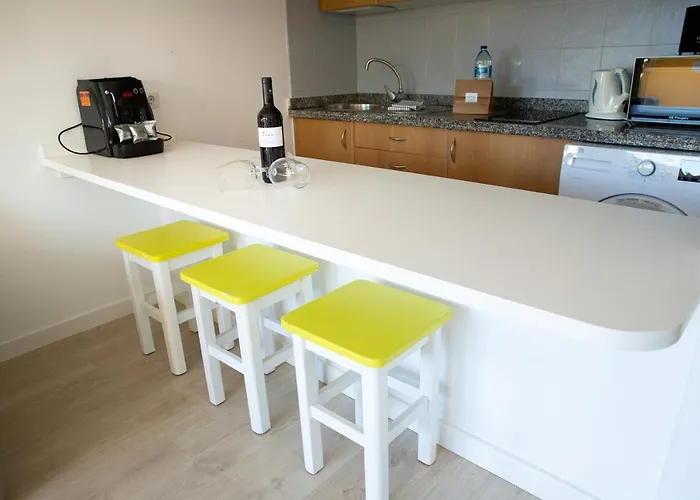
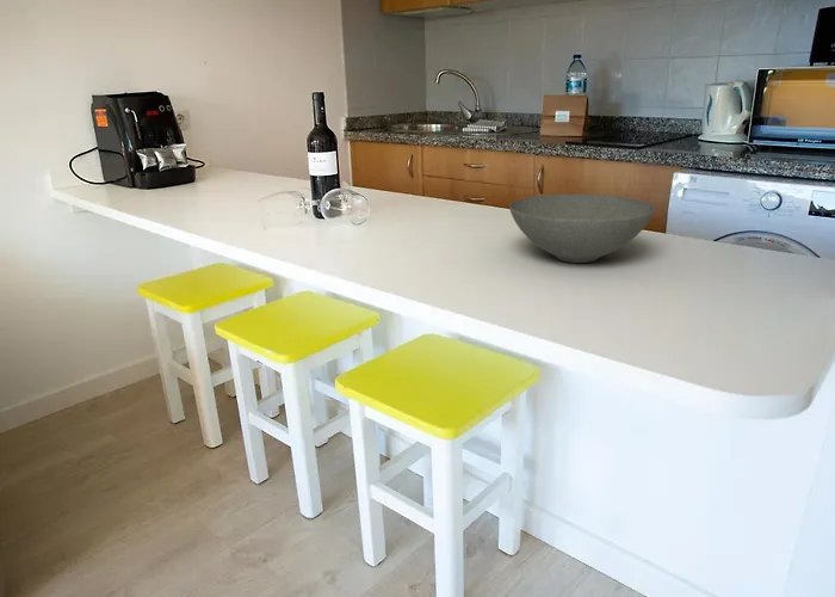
+ bowl (577, 232)
